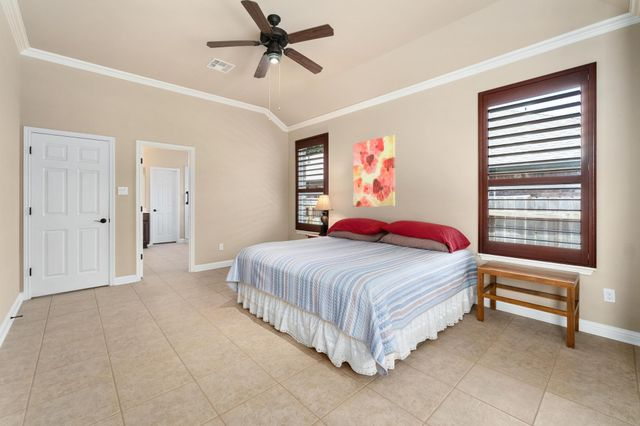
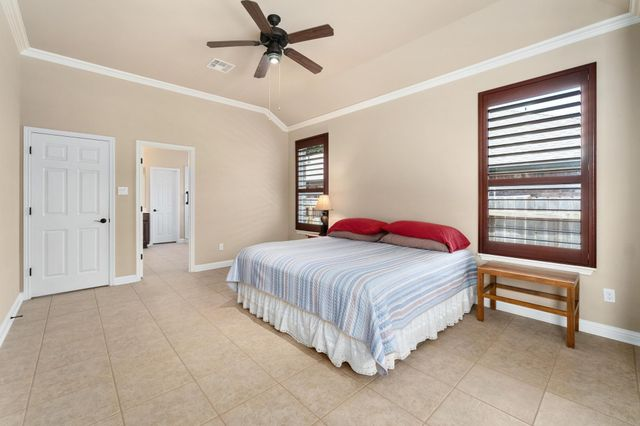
- wall art (372, 173)
